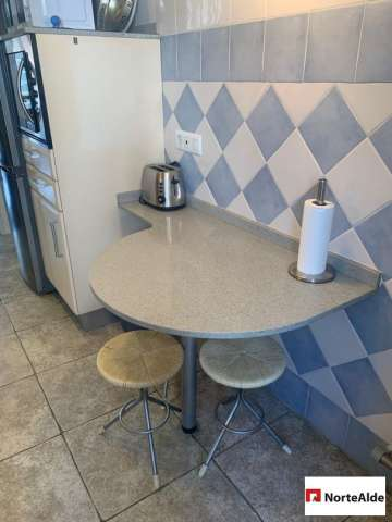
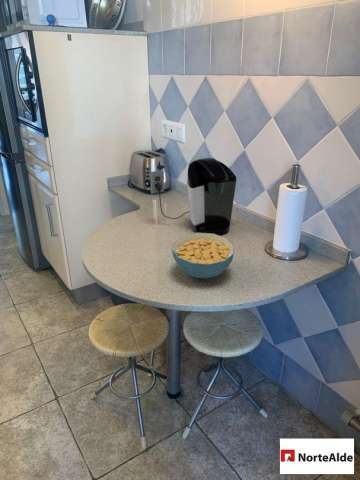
+ cereal bowl (202, 260)
+ coffee maker (197, 196)
